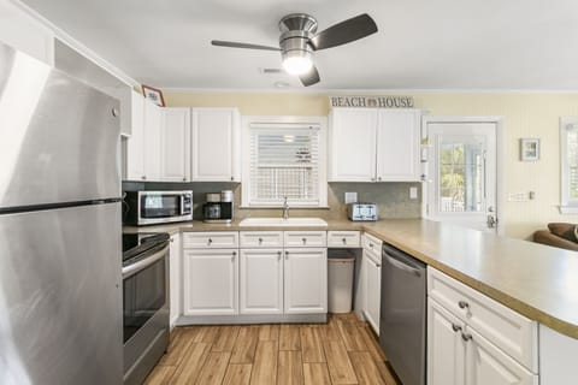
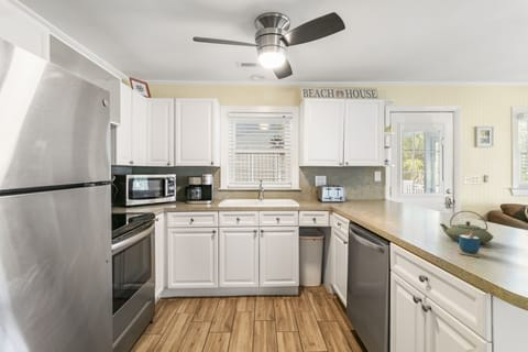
+ cup (469, 239)
+ teapot (464, 226)
